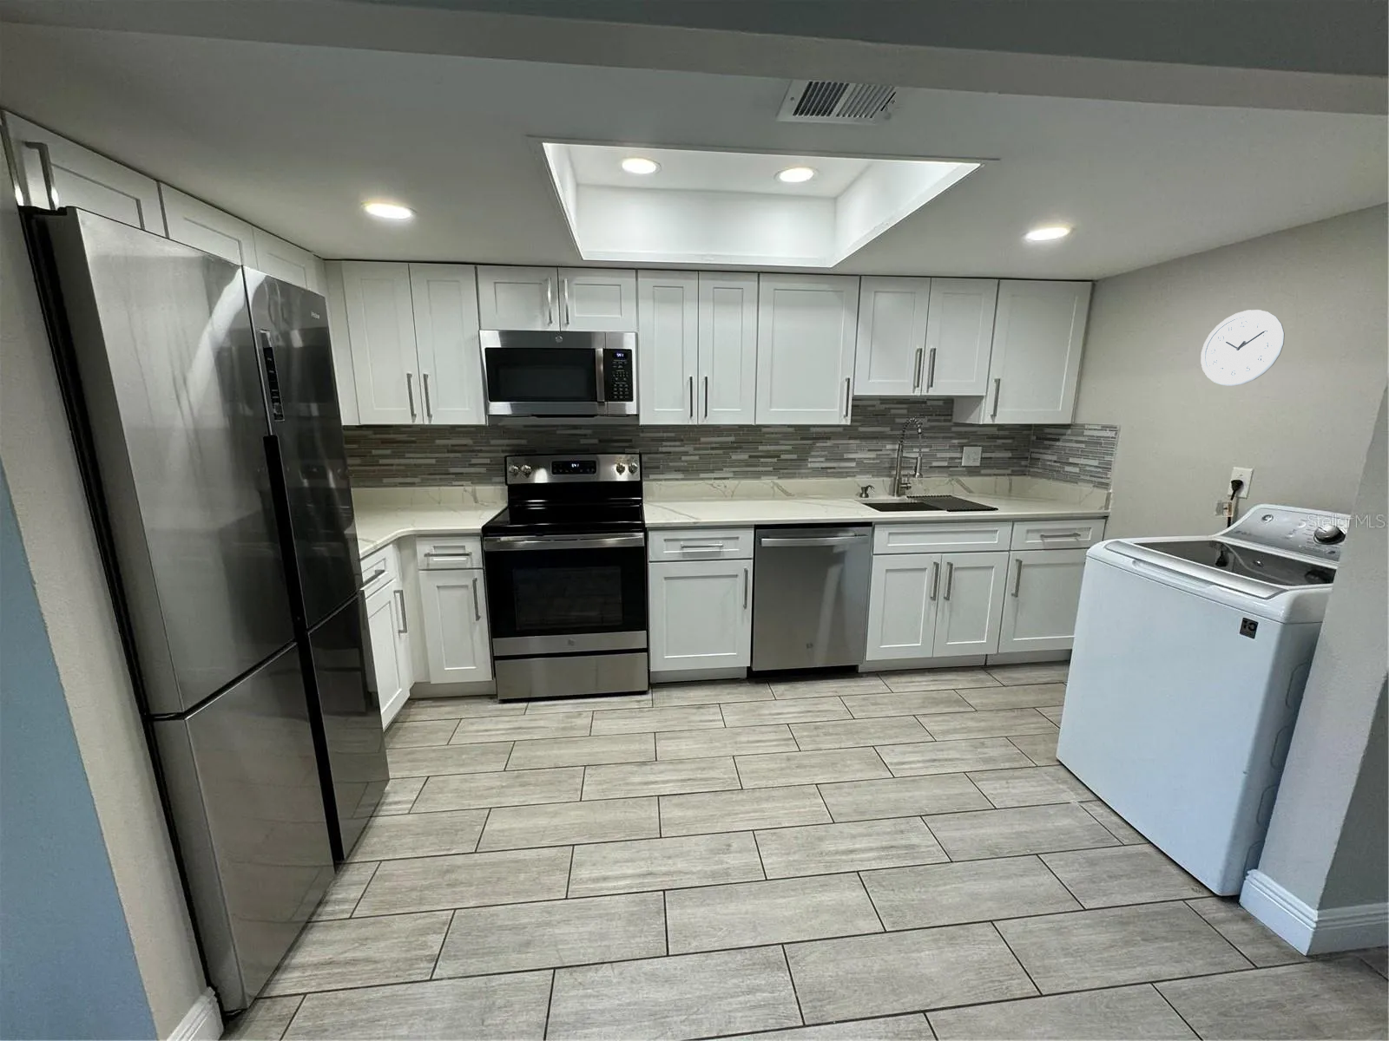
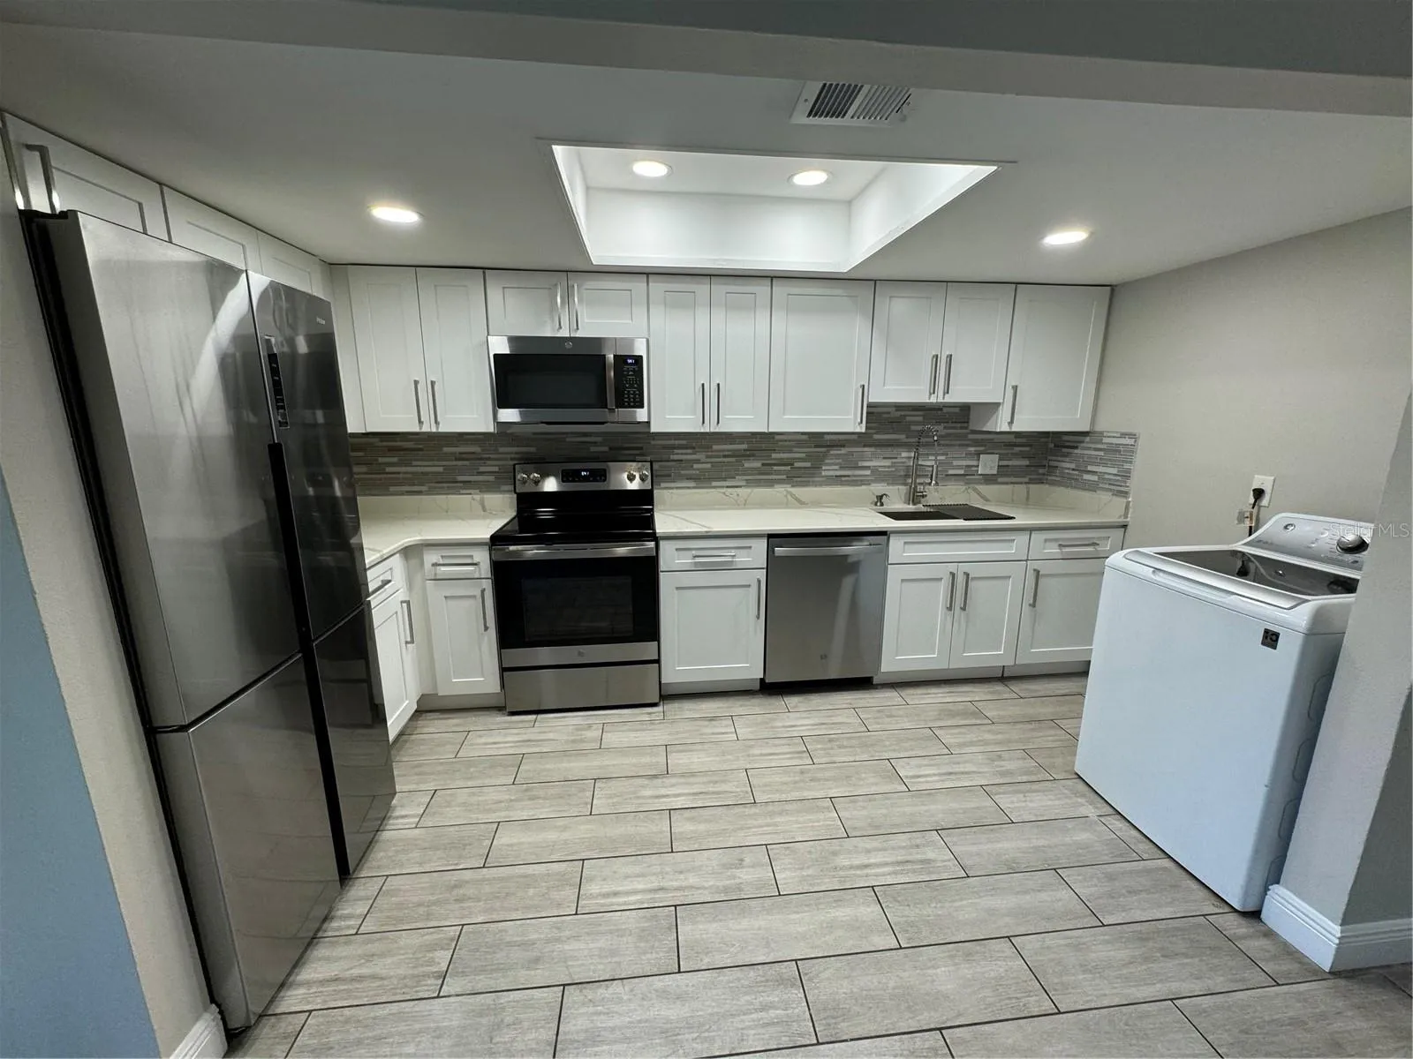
- wall clock (1238, 348)
